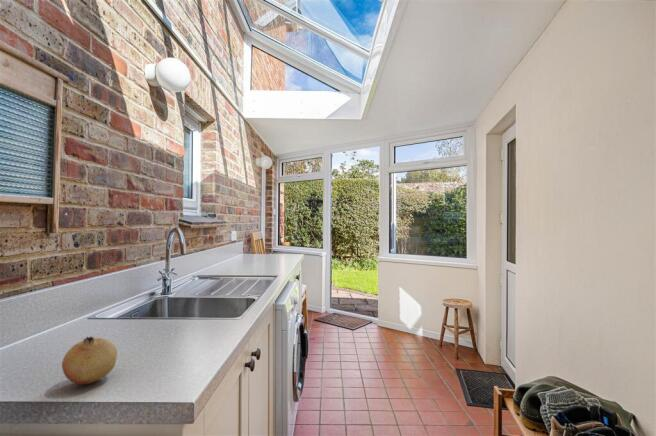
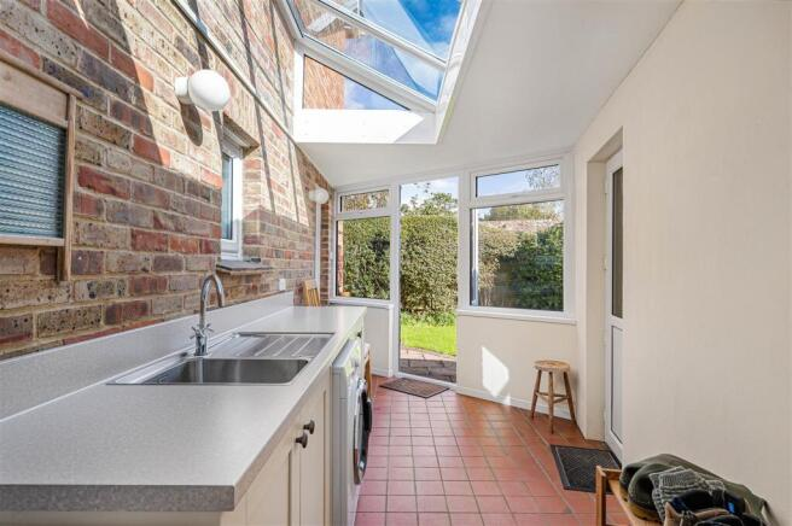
- fruit (90, 357)
